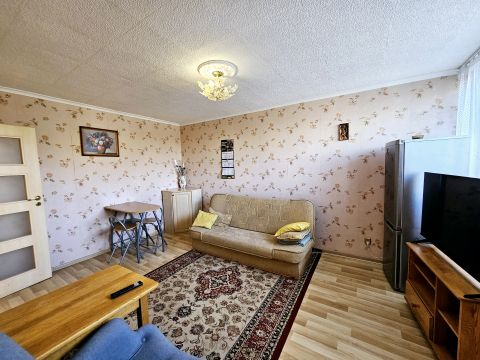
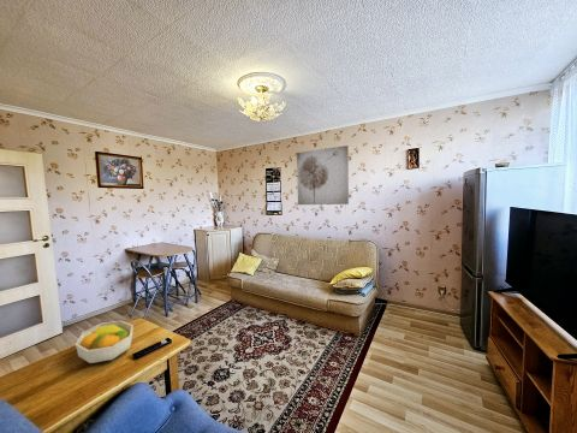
+ wall art (321, 177)
+ fruit bowl (106, 338)
